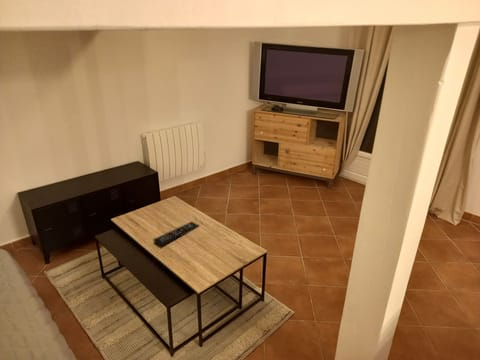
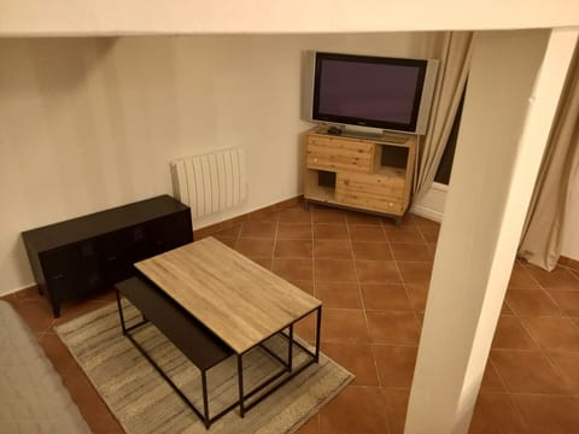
- remote control (177, 232)
